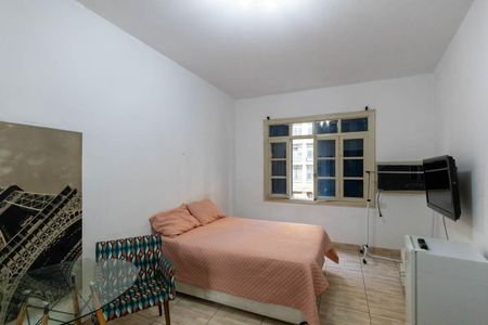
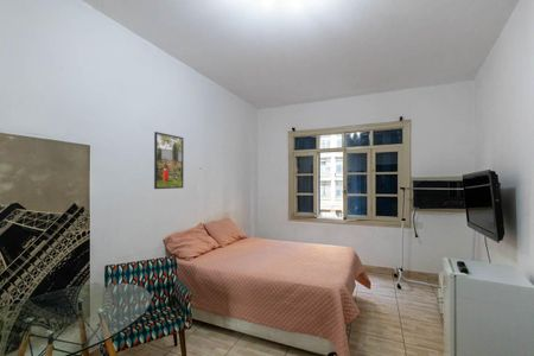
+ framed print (170, 161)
